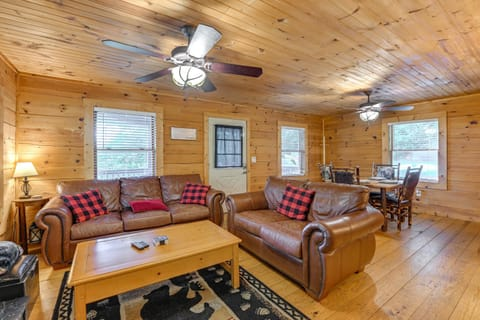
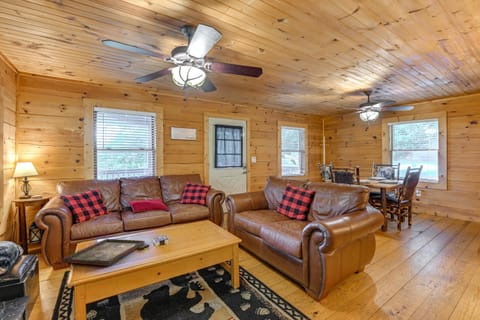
+ decorative tray (107, 250)
